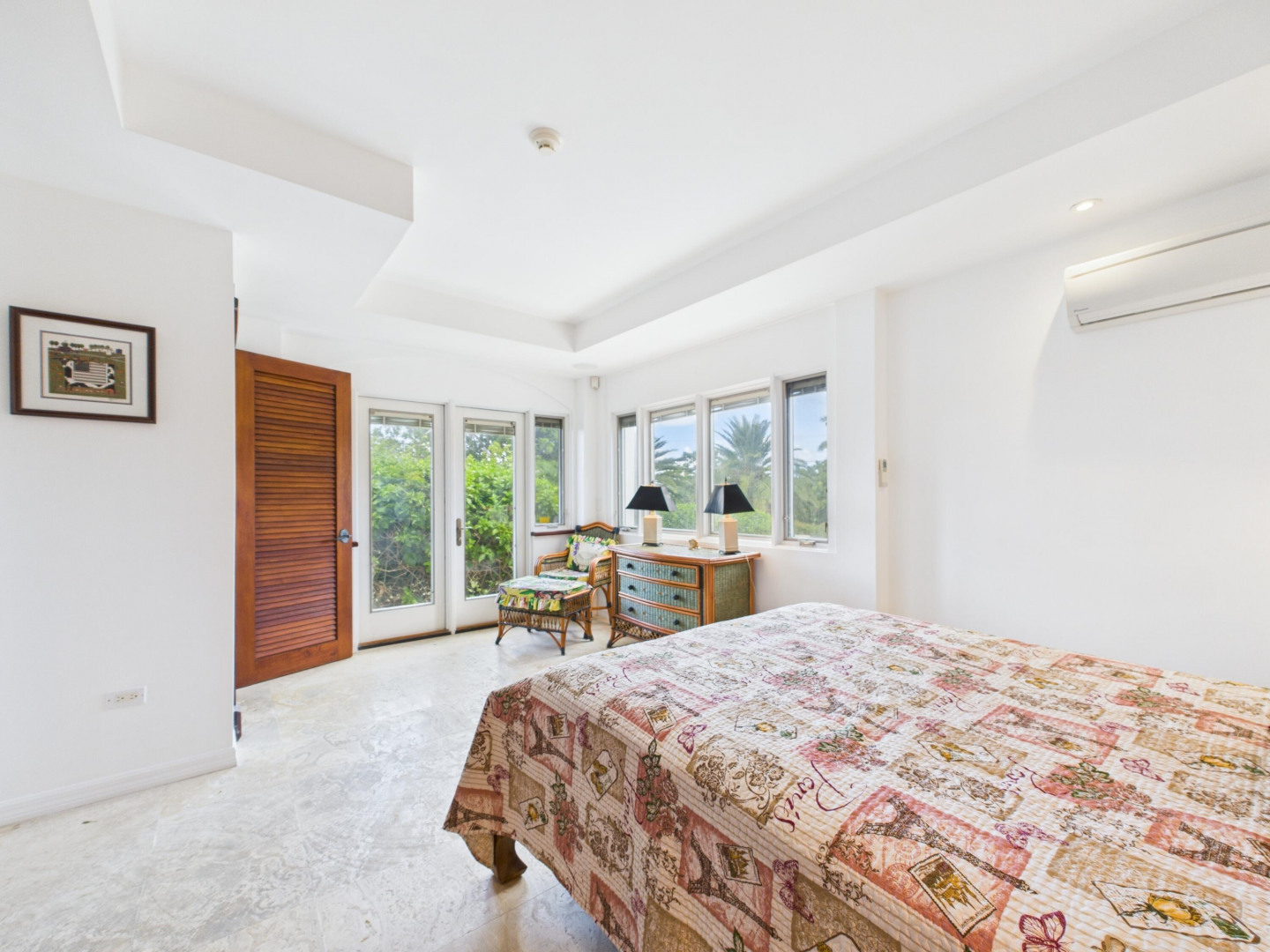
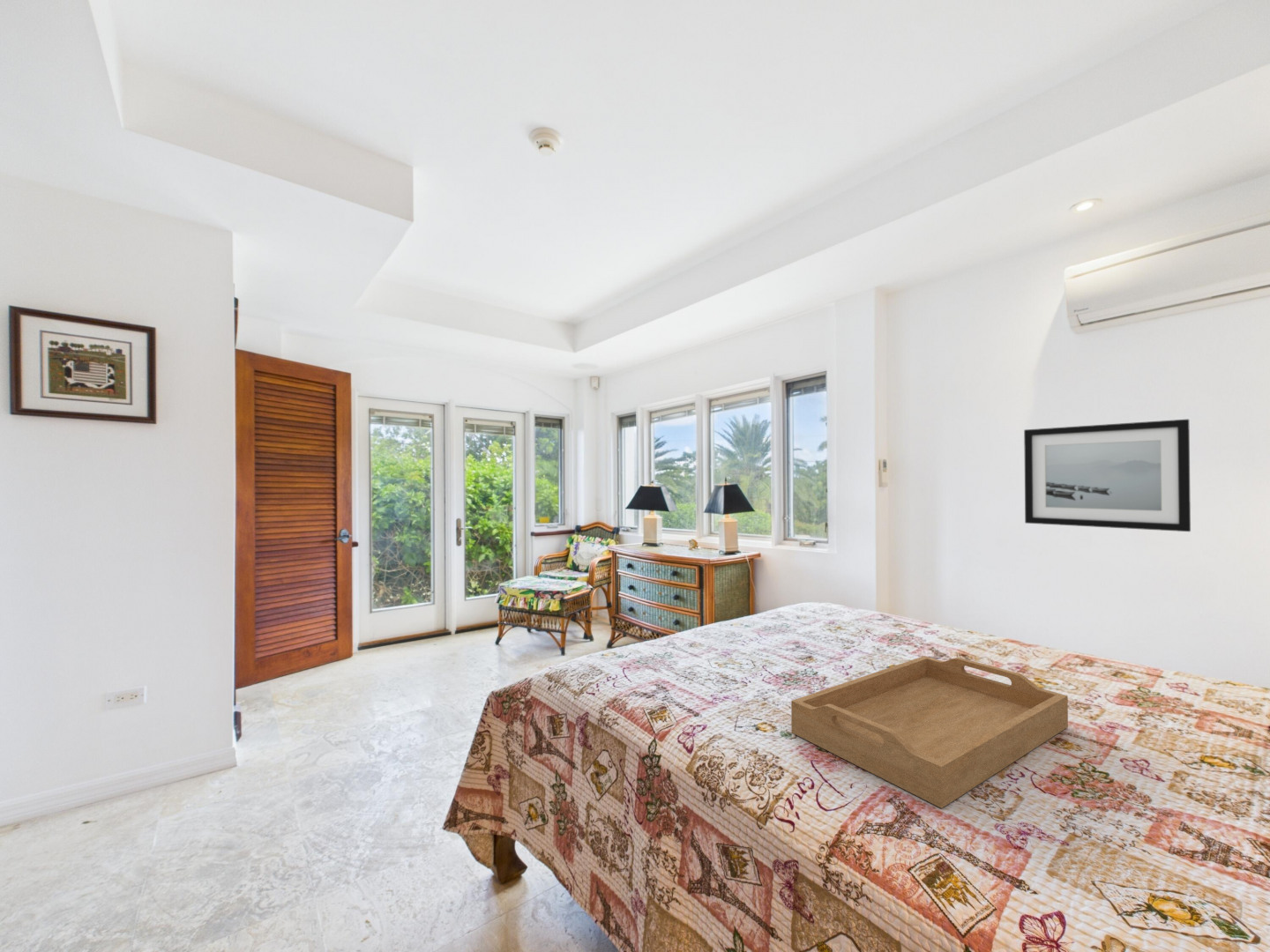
+ wall art (1100, 475)
+ serving tray (930, 709)
